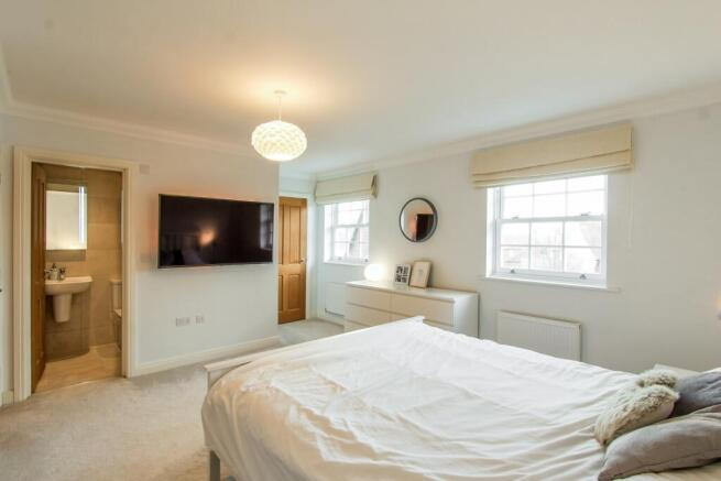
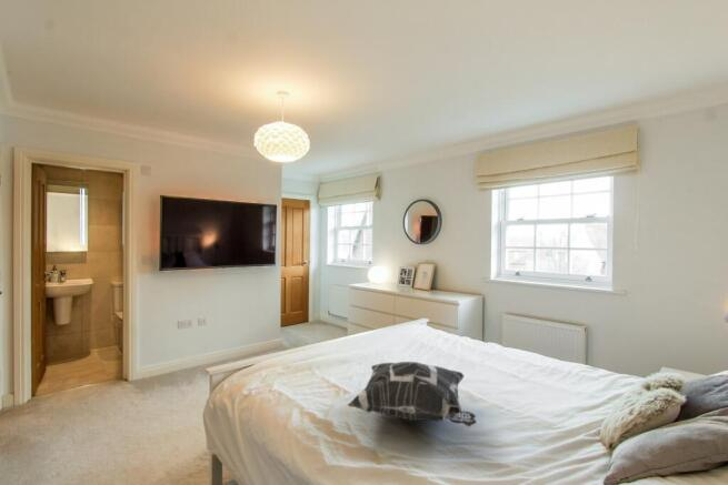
+ decorative pillow (413, 390)
